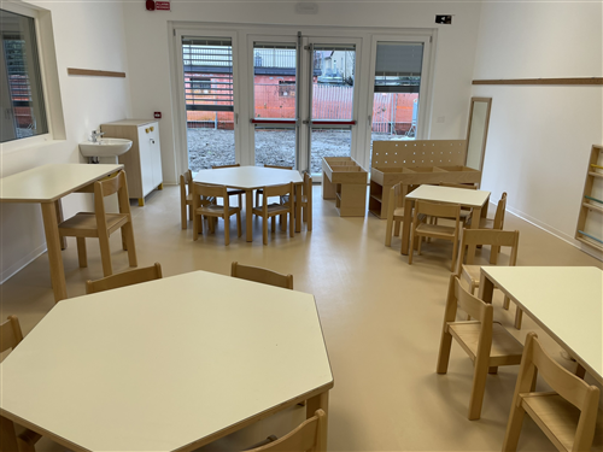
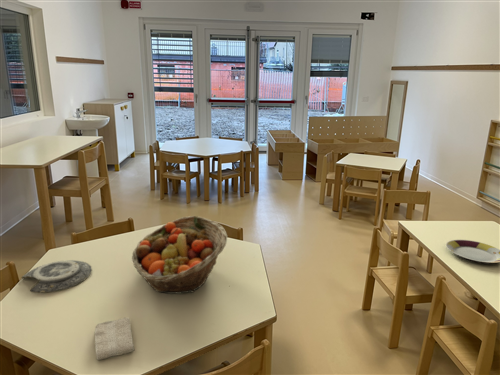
+ washcloth (114, 336)
+ fruit basket (179, 252)
+ plate (57, 271)
+ plate (474, 252)
